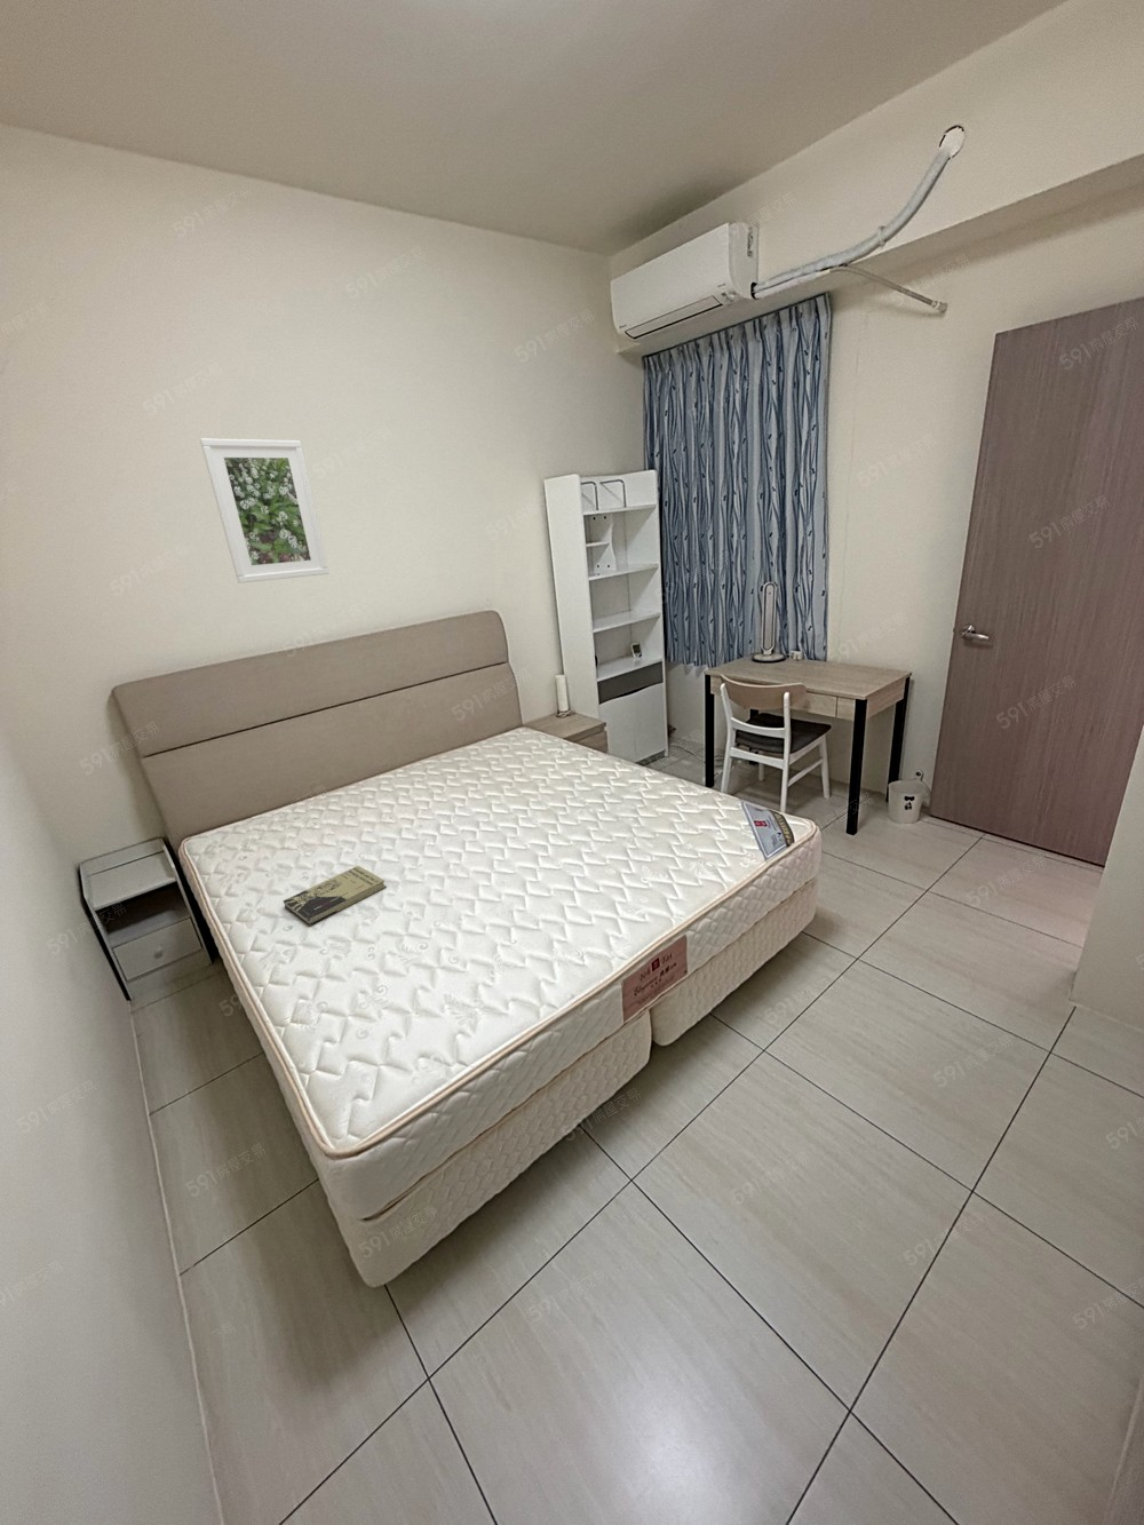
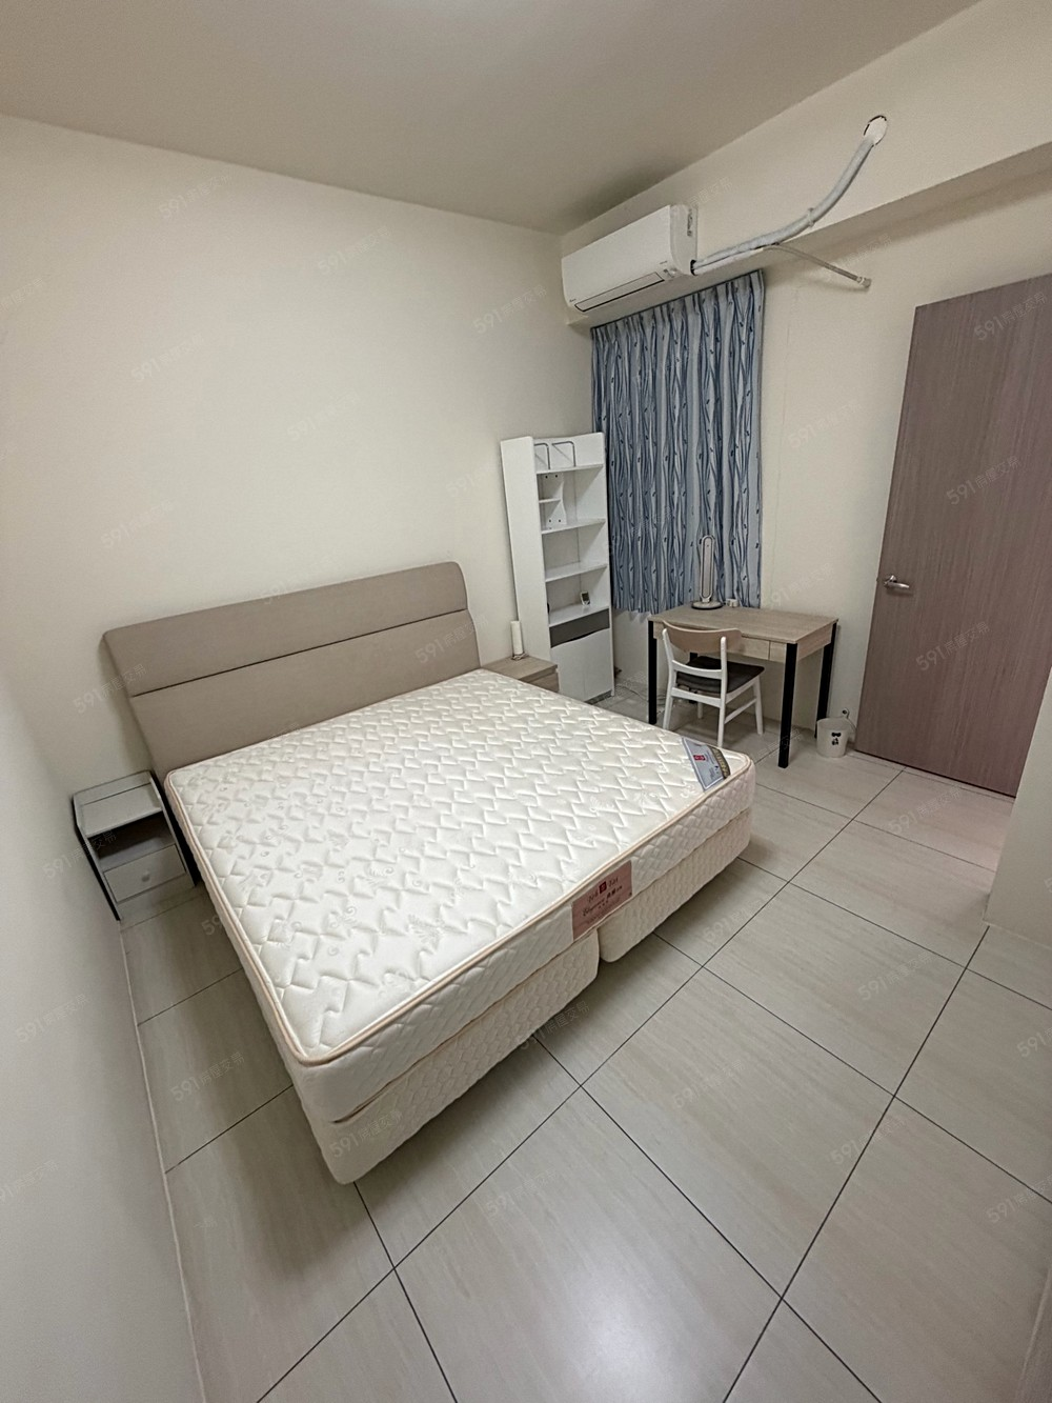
- book (335, 893)
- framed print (269, 512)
